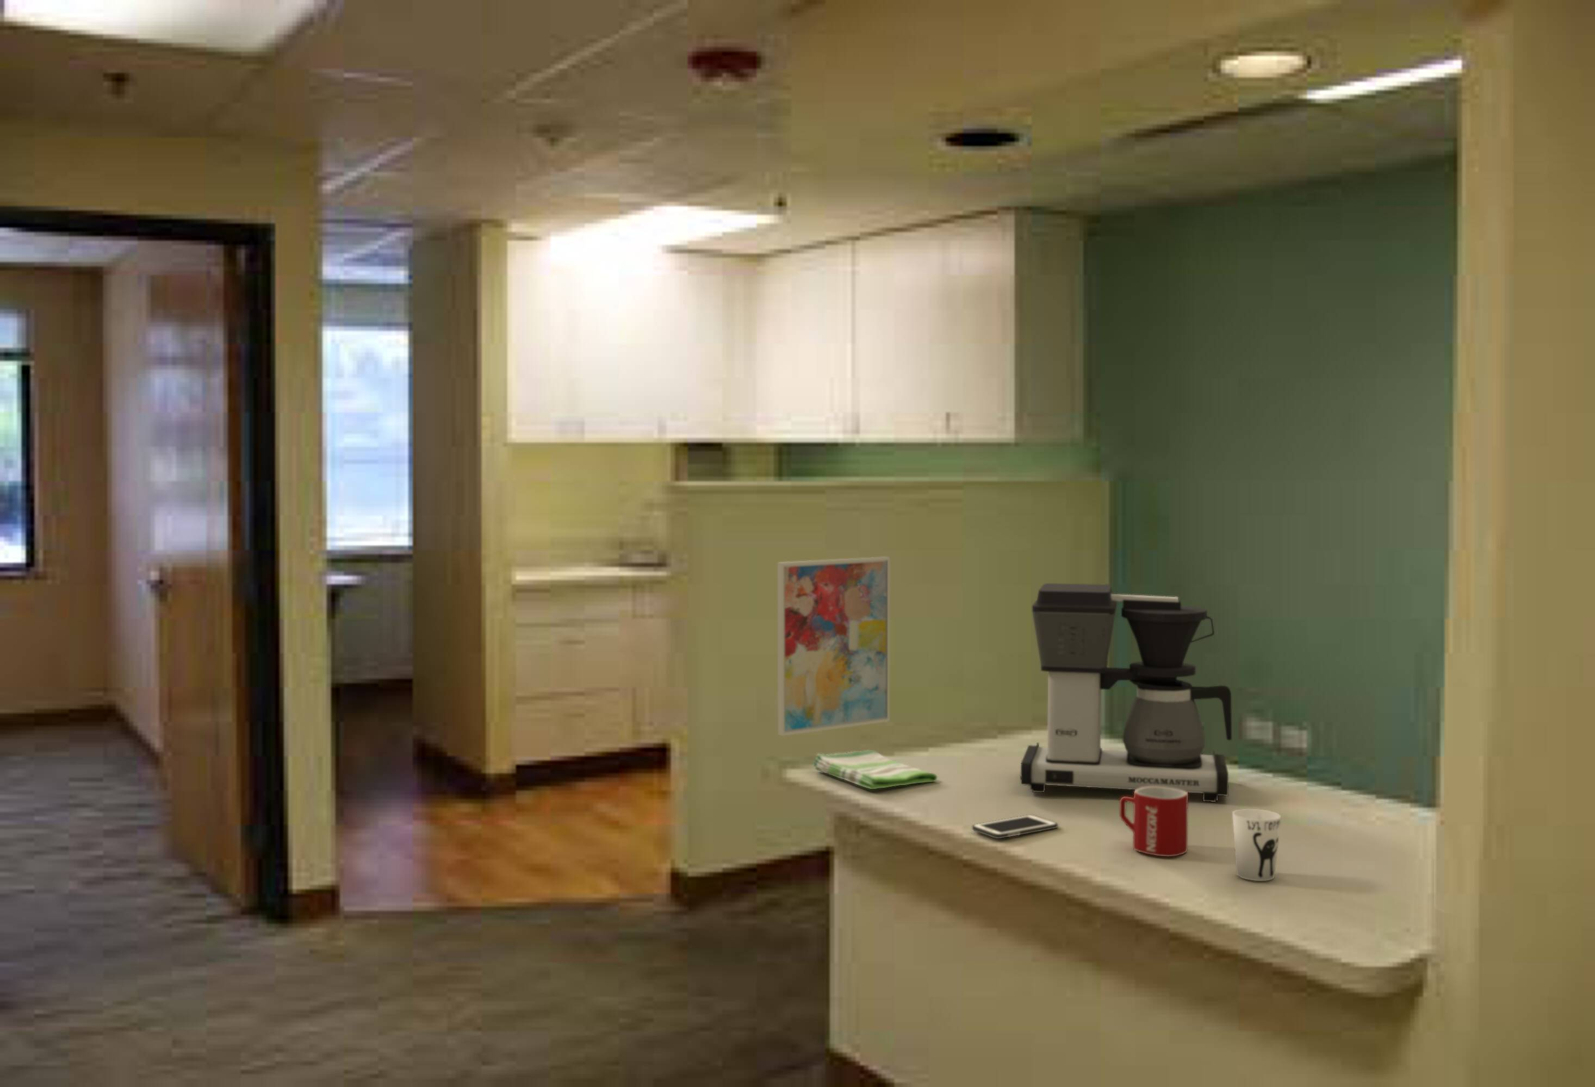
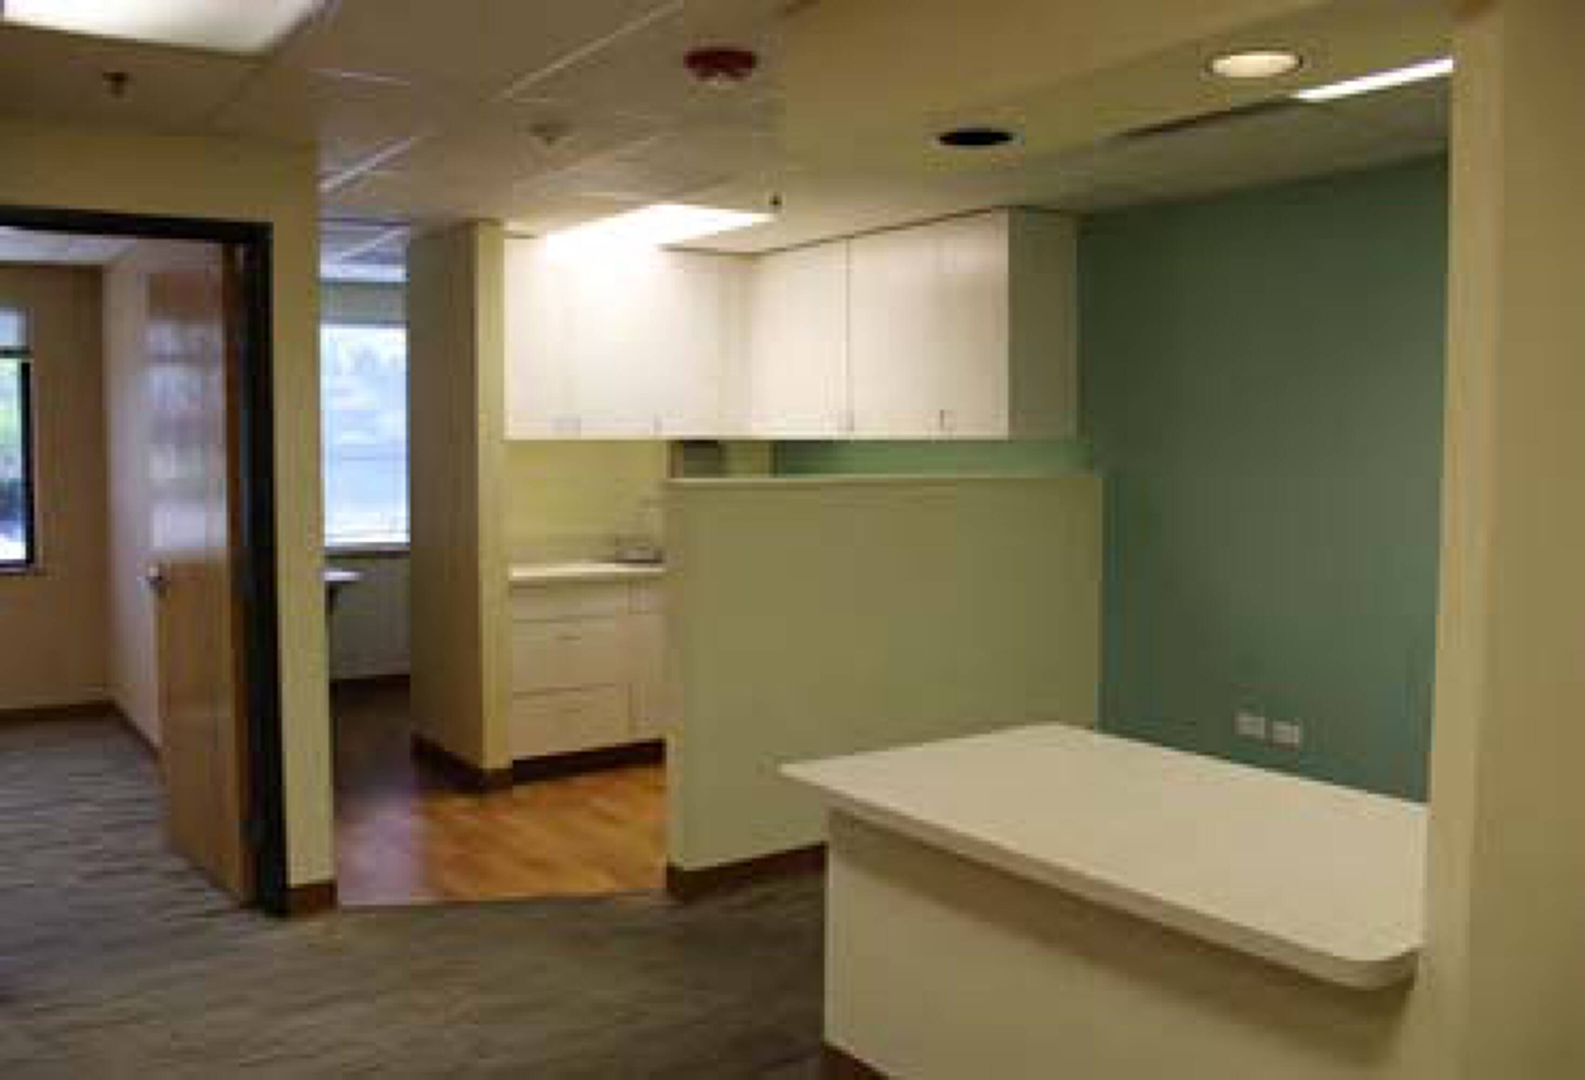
- cup (1256, 845)
- dish towel (874, 767)
- coffee maker (1131, 681)
- cell phone (1014, 826)
- mug (1151, 819)
- wall art (835, 643)
